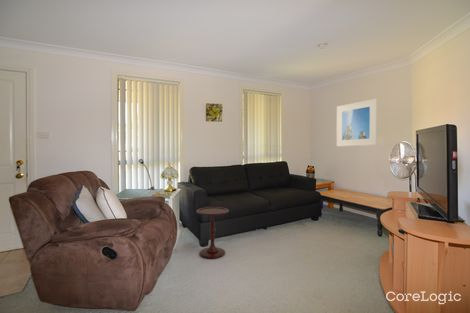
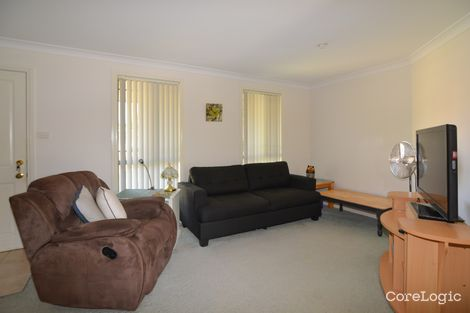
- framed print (355, 124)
- side table (212, 231)
